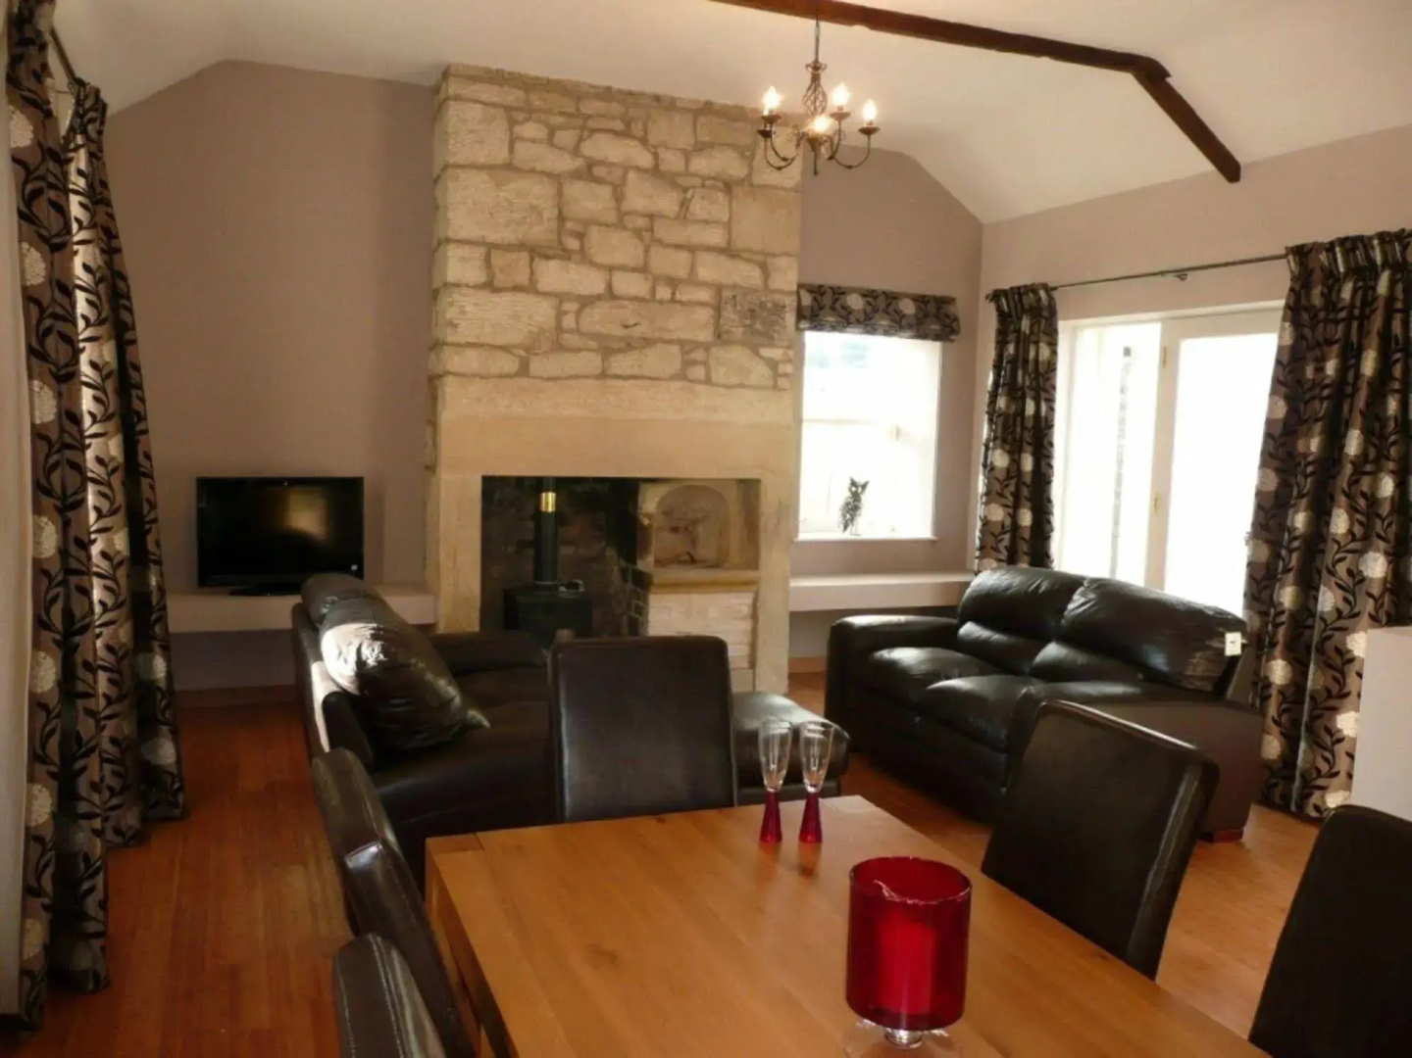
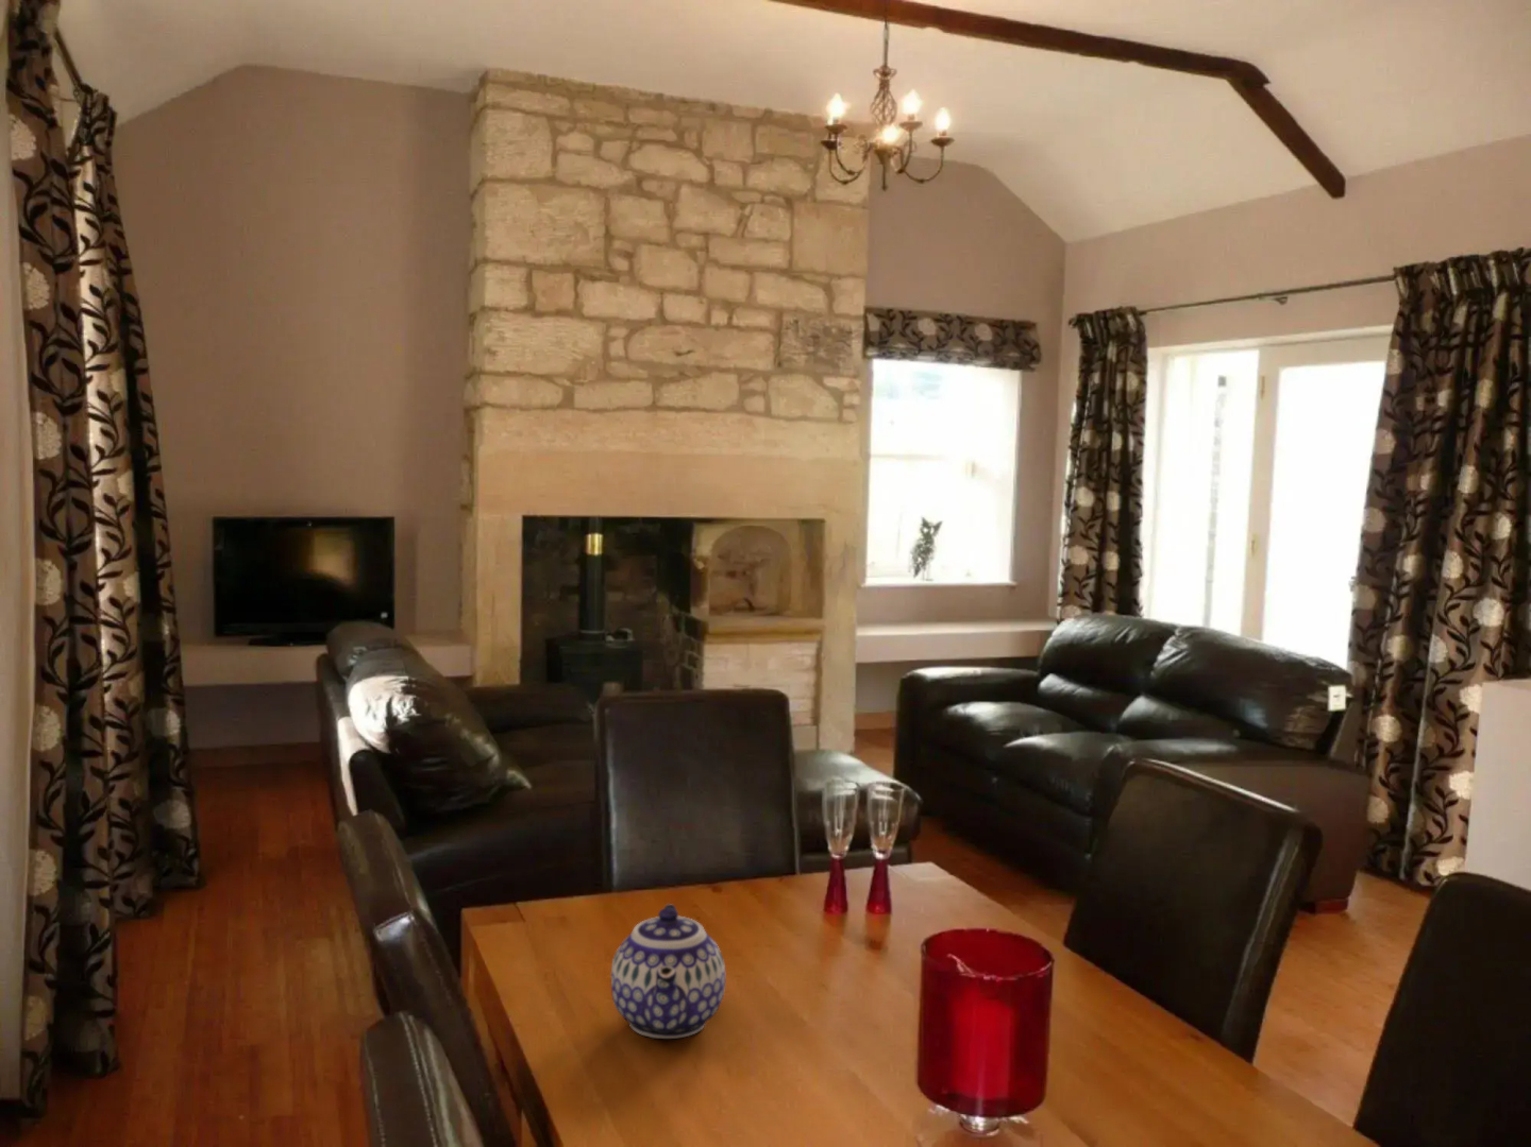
+ teapot (668, 965)
